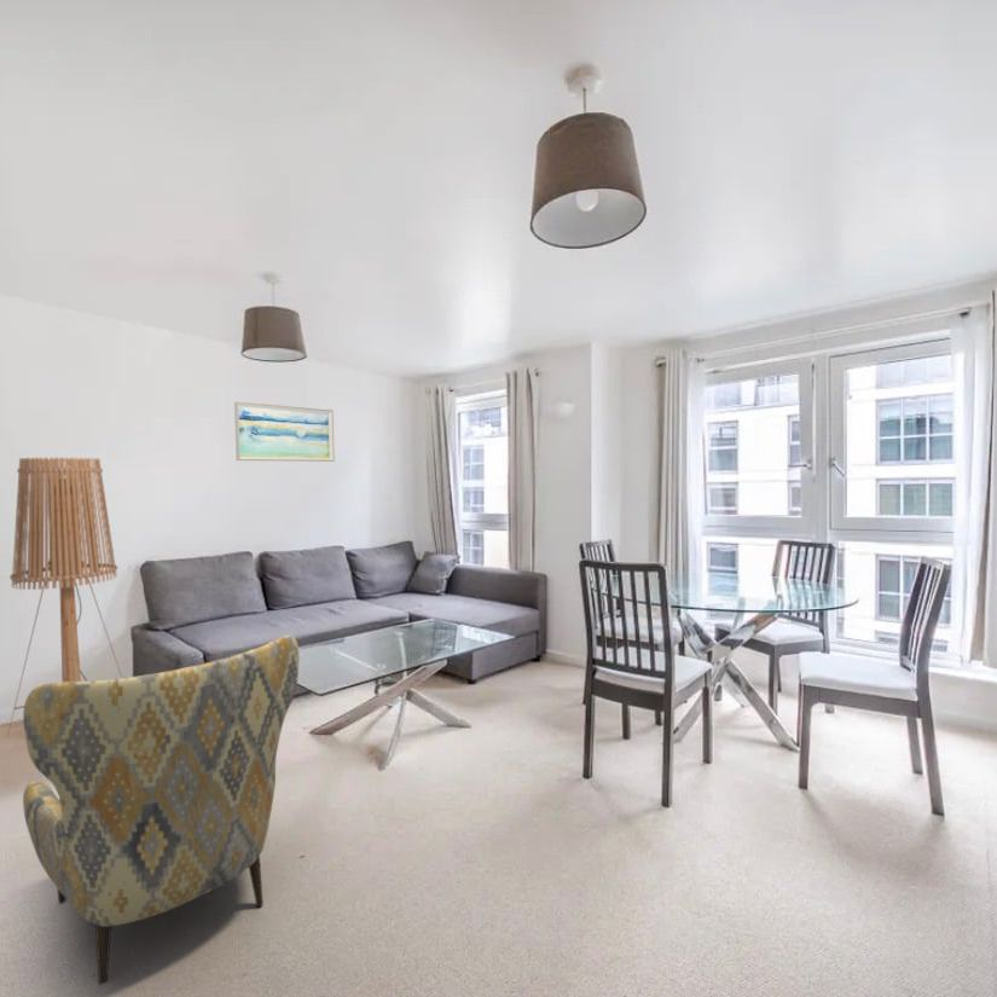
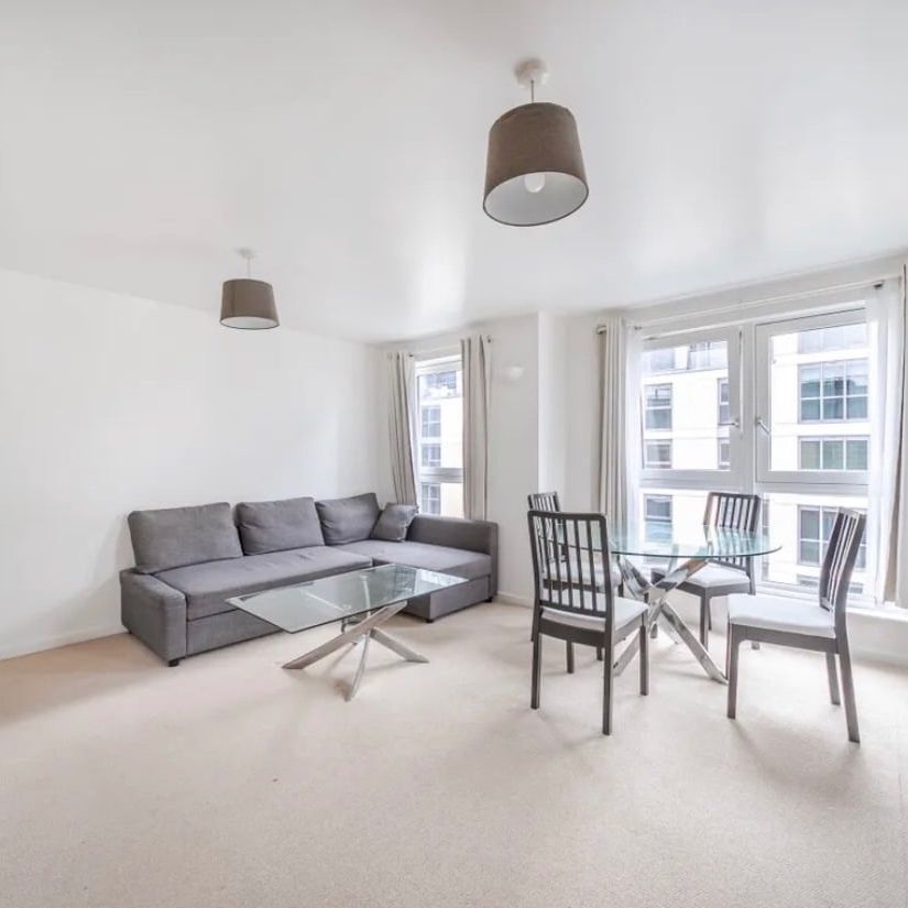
- wall art (288, 433)
- floor lamp (66, 591)
- armchair (170, 776)
